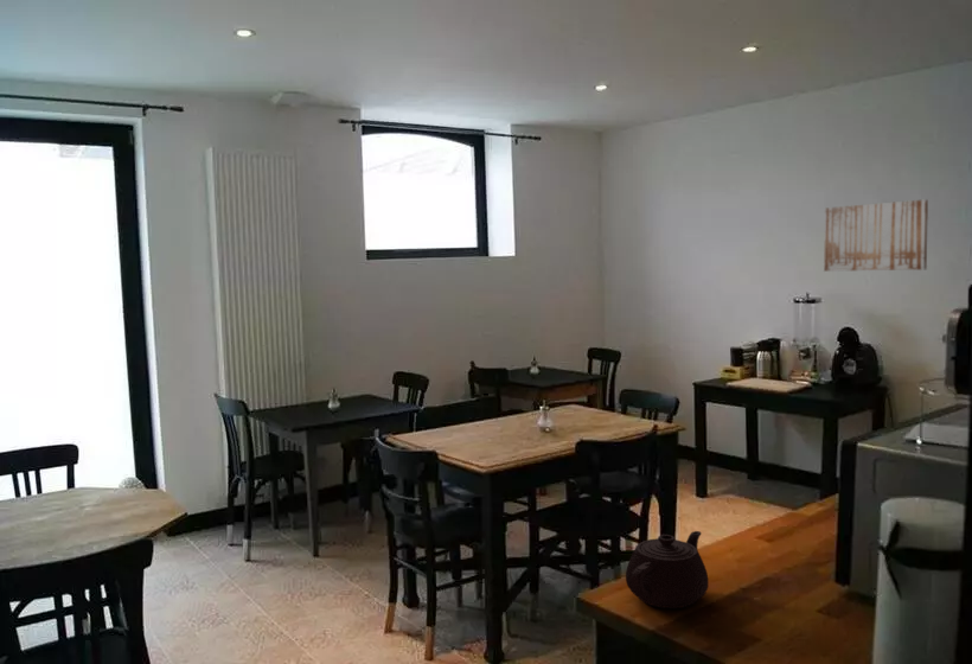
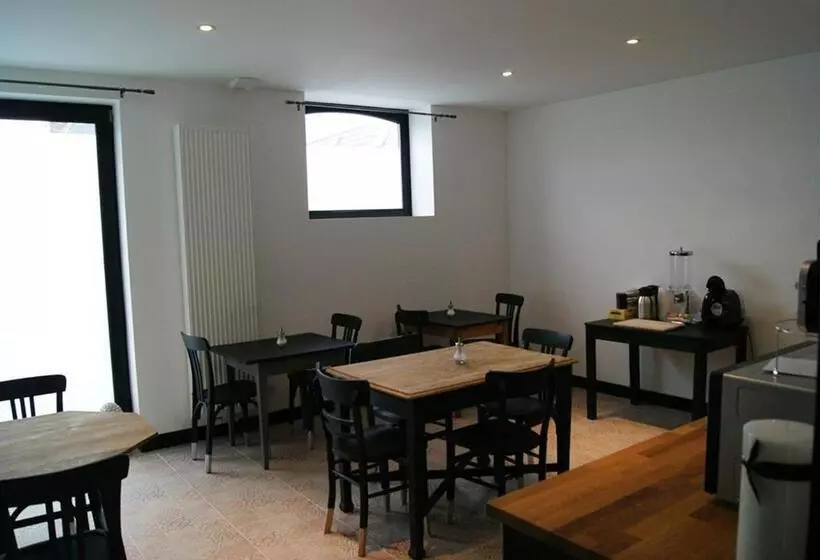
- wall art (872, 237)
- teapot (669, 566)
